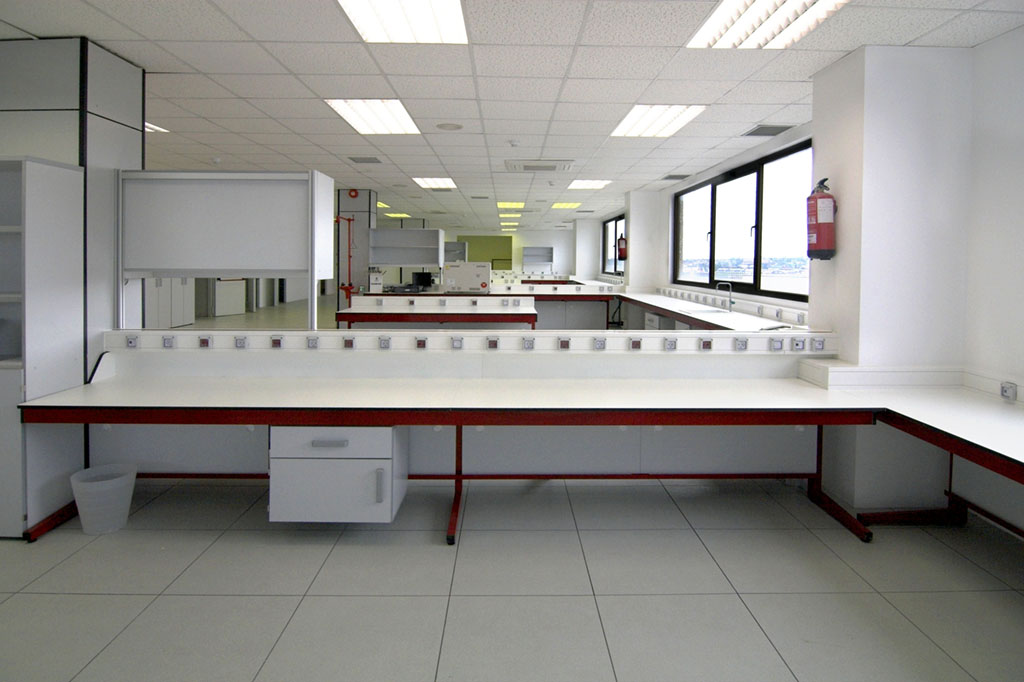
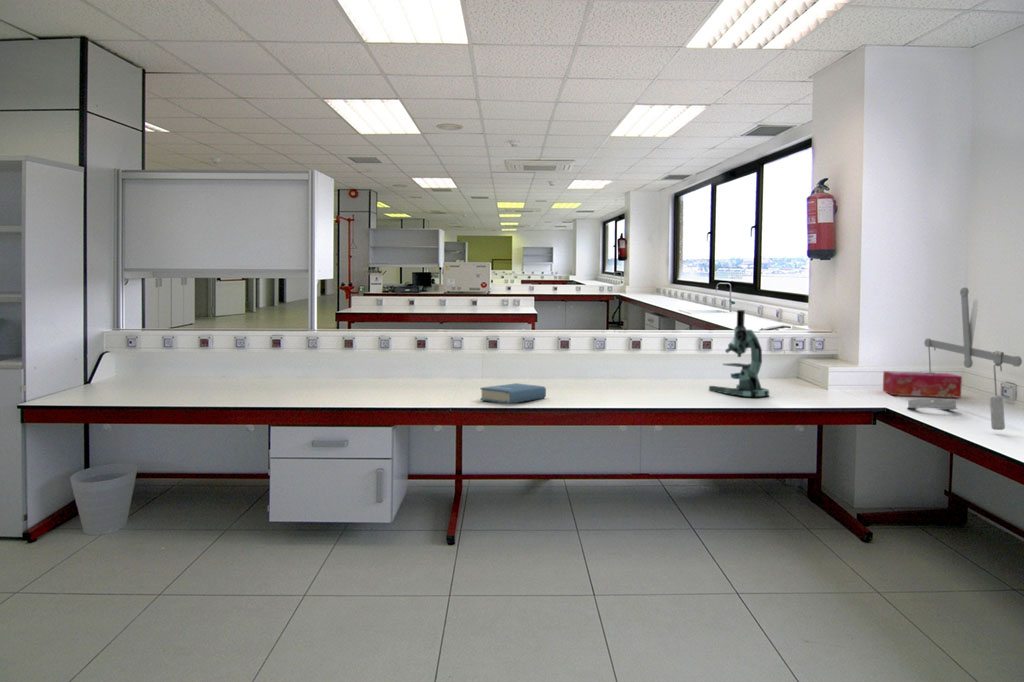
+ hardback book (513, 393)
+ laboratory equipment (962, 353)
+ tissue box (920, 384)
+ microscope (743, 351)
